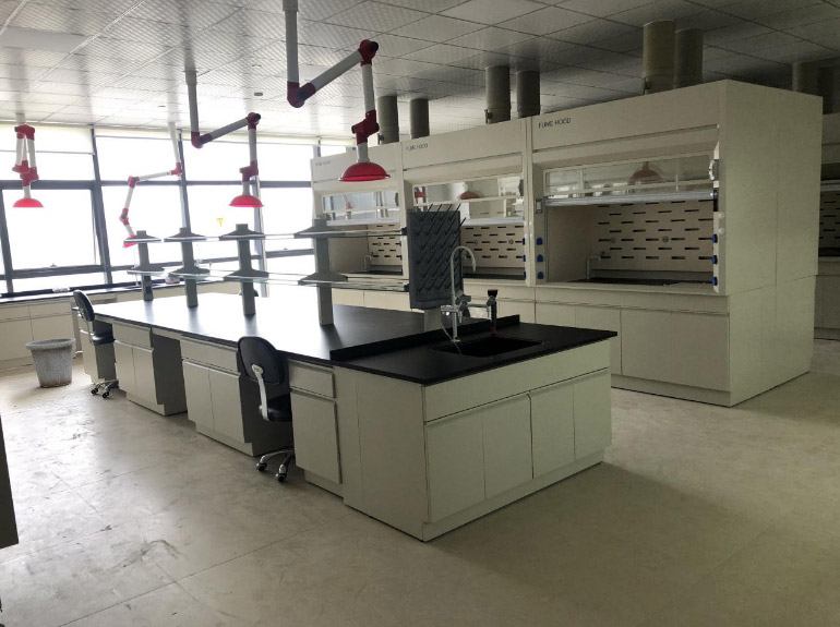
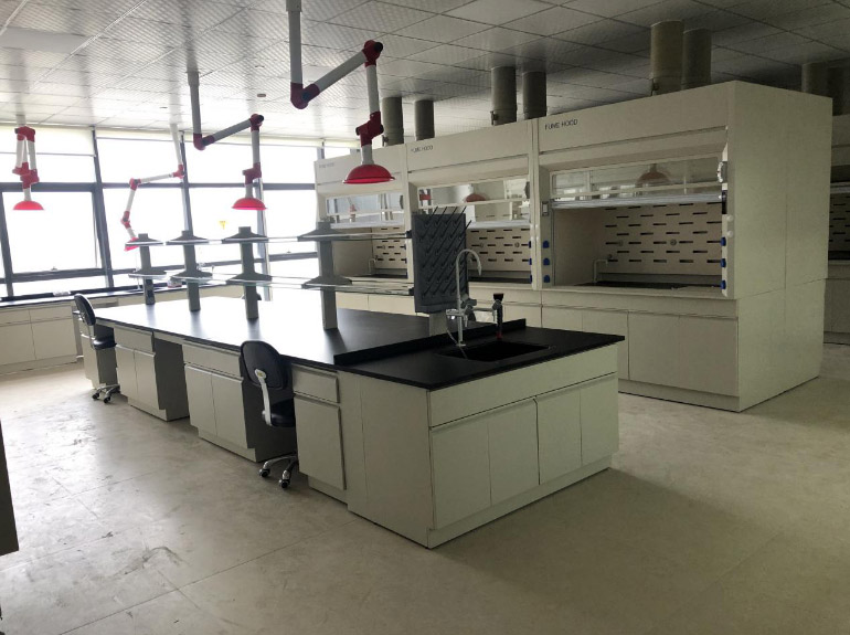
- trash can (53, 363)
